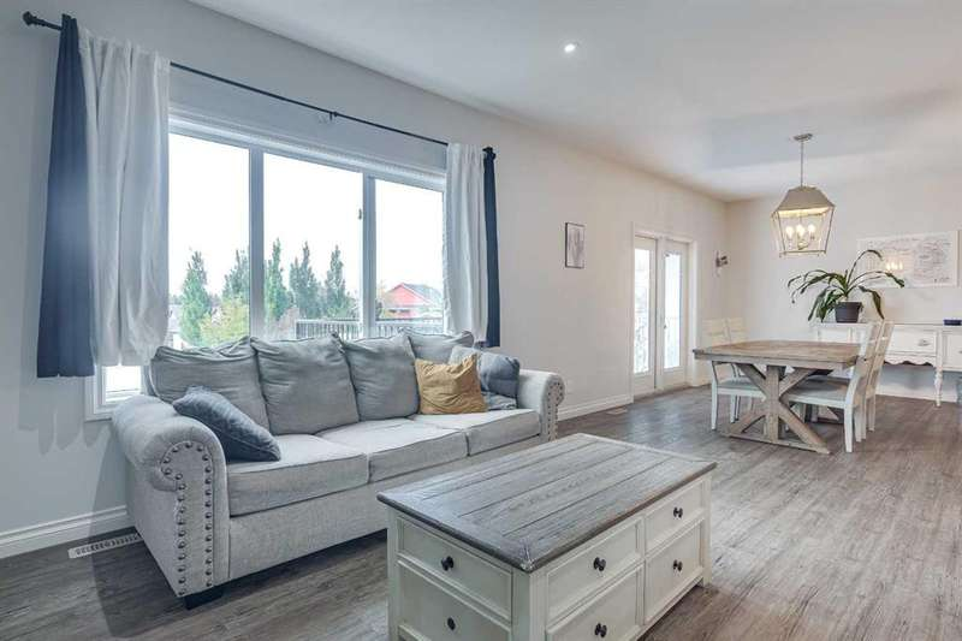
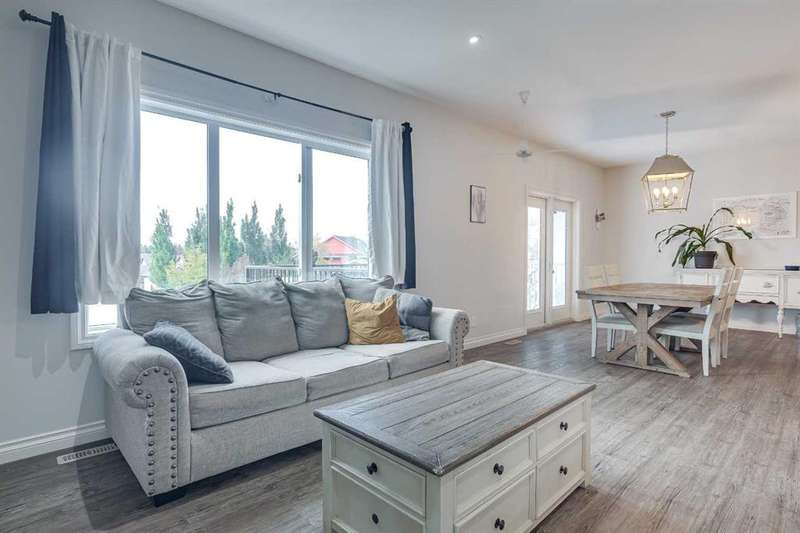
+ ceiling fan (524, 124)
